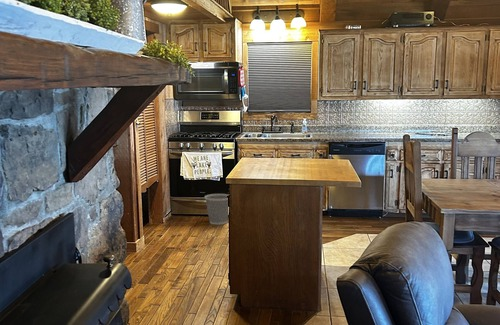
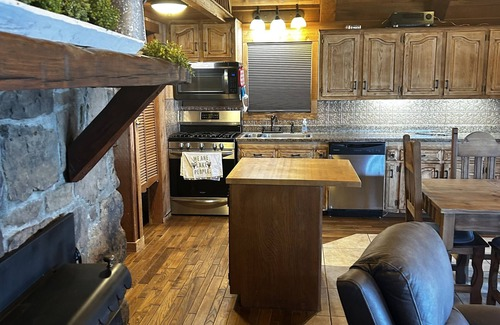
- wastebasket (218, 209)
